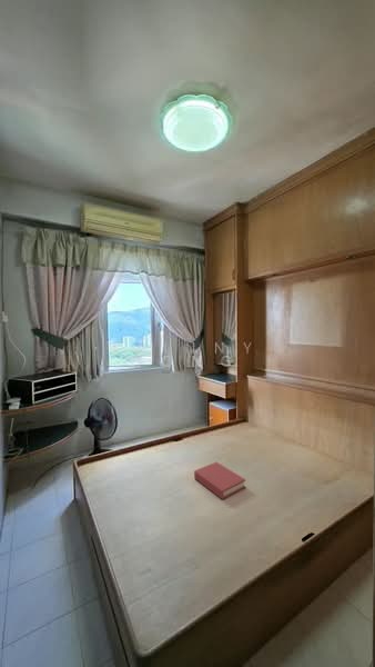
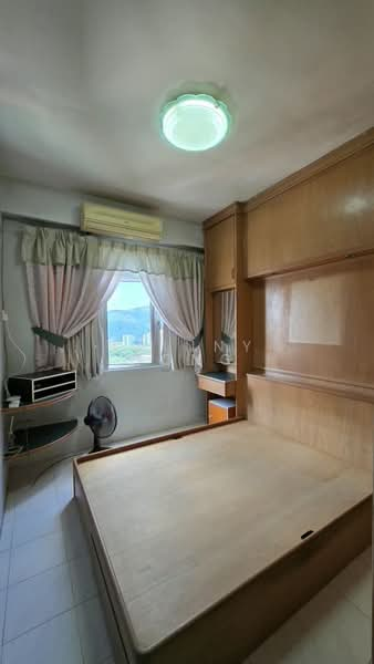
- hardback book (219, 478)
